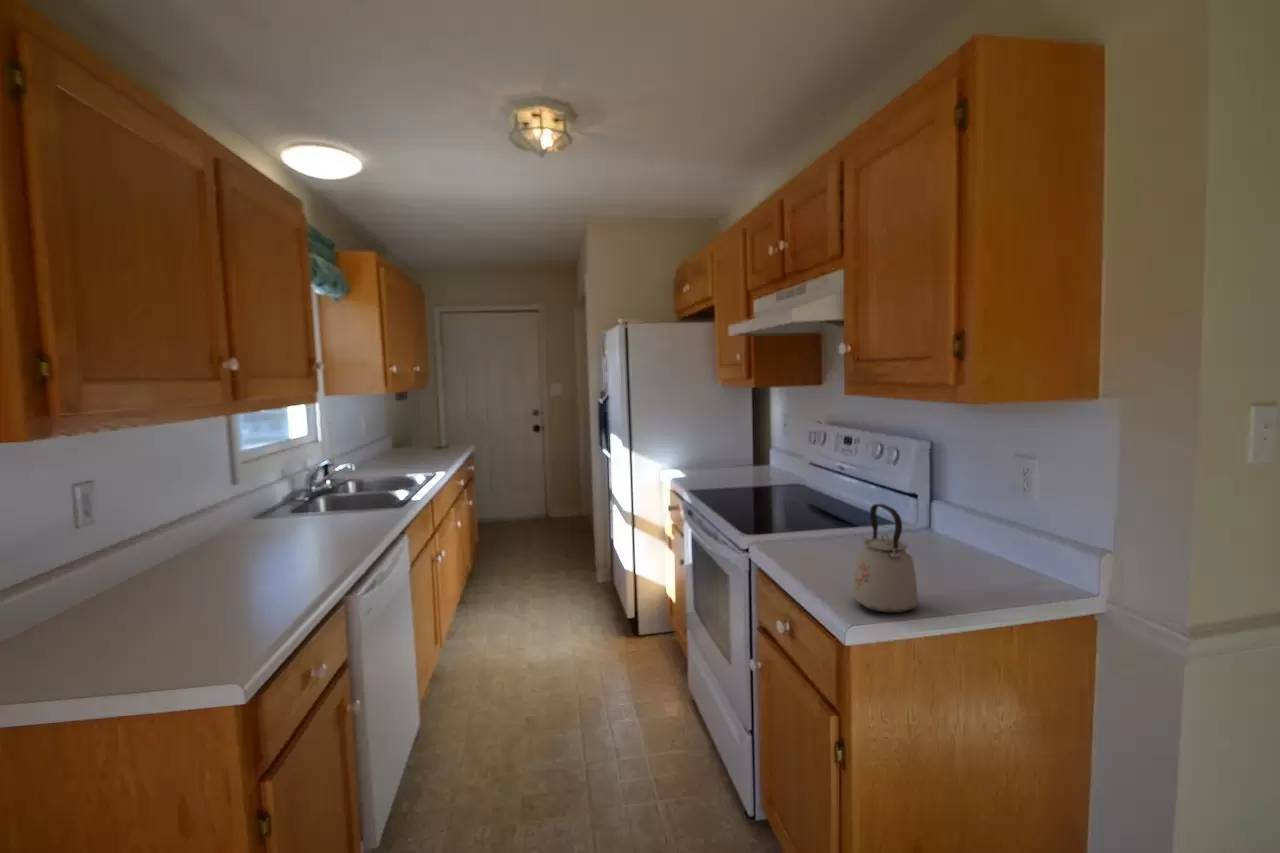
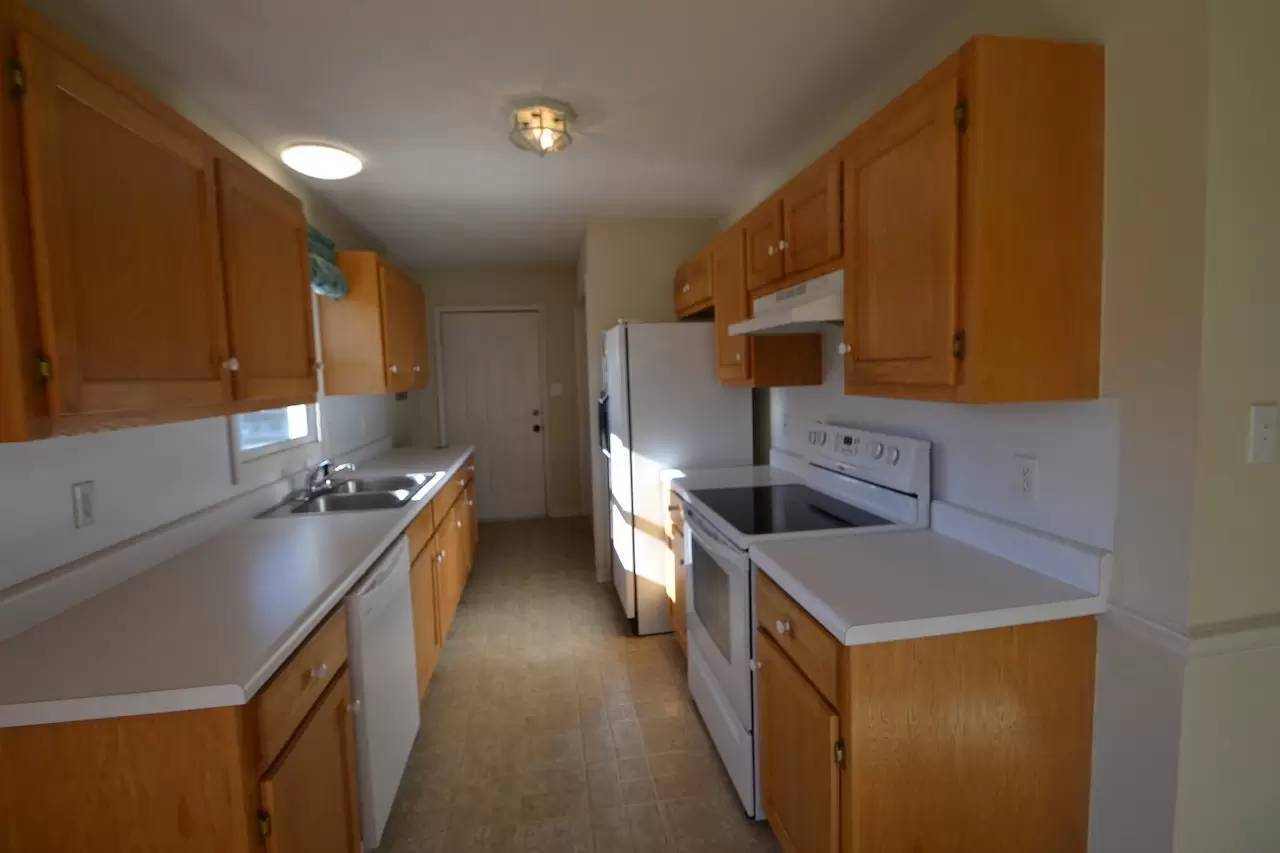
- kettle (879, 553)
